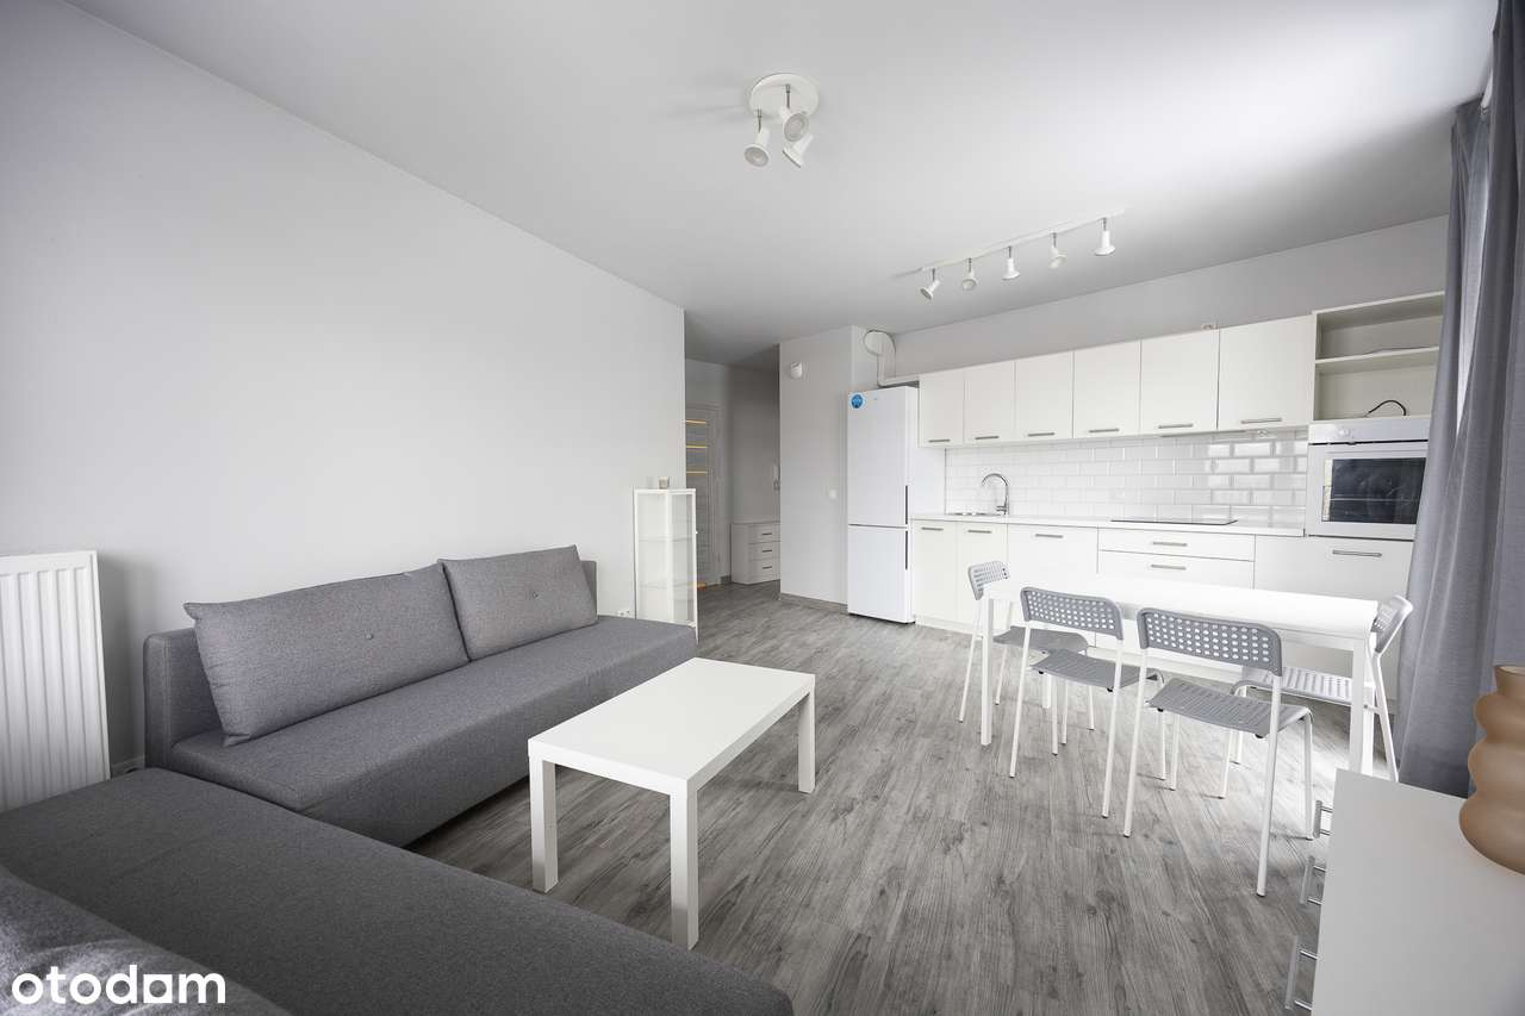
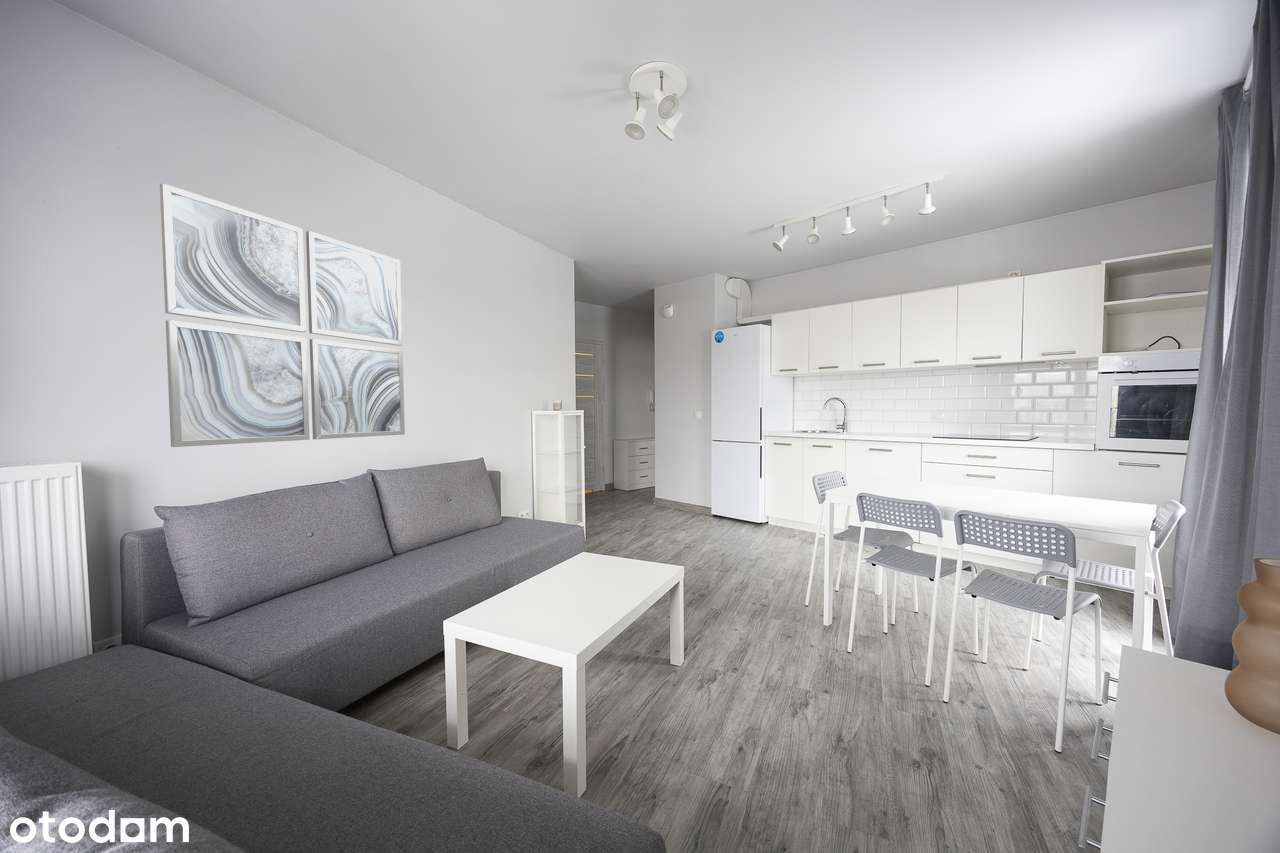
+ wall art (309, 332)
